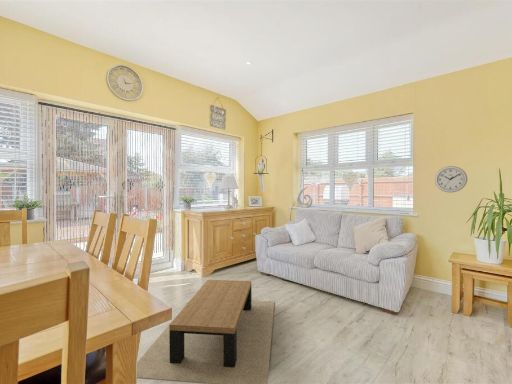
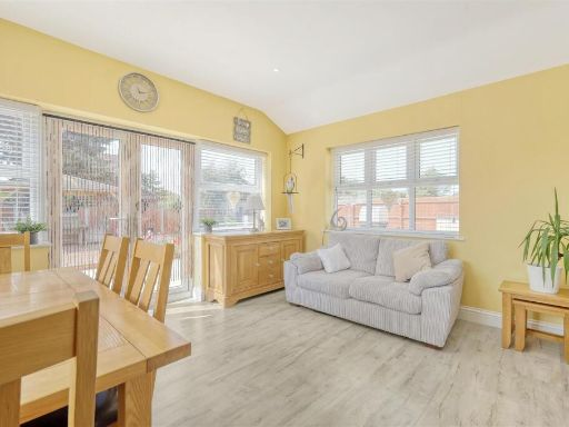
- coffee table (218, 314)
- wall clock (450, 179)
